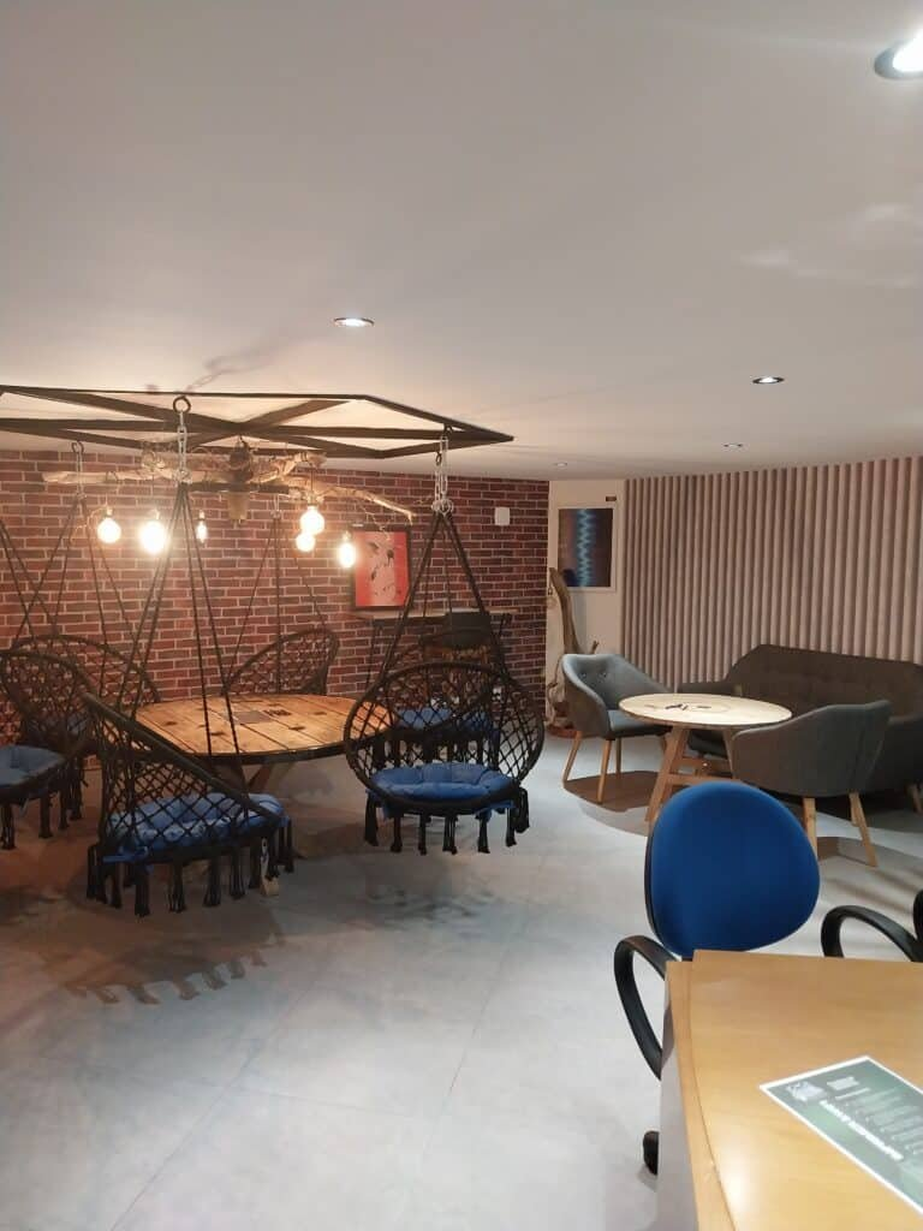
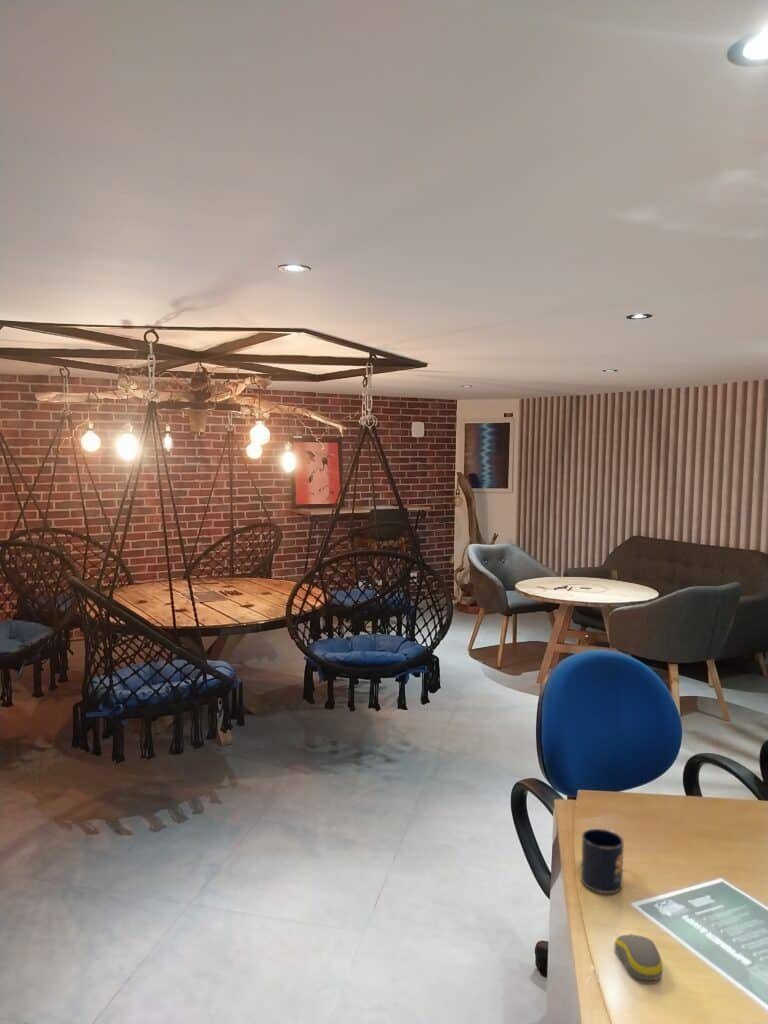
+ mug (605, 856)
+ computer mouse (638, 950)
